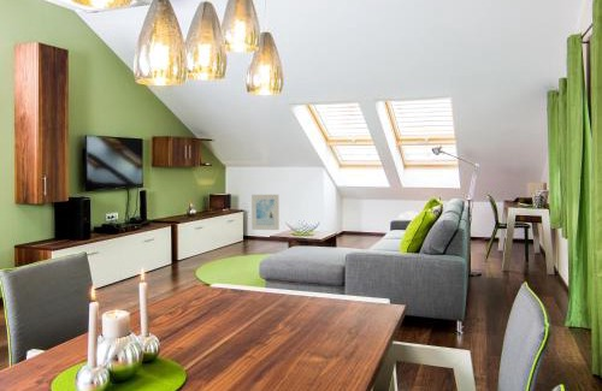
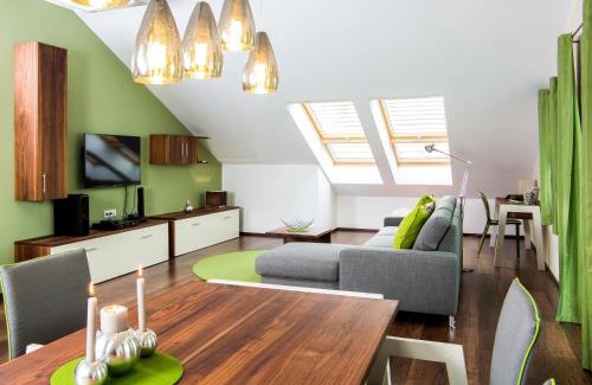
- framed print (265, 212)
